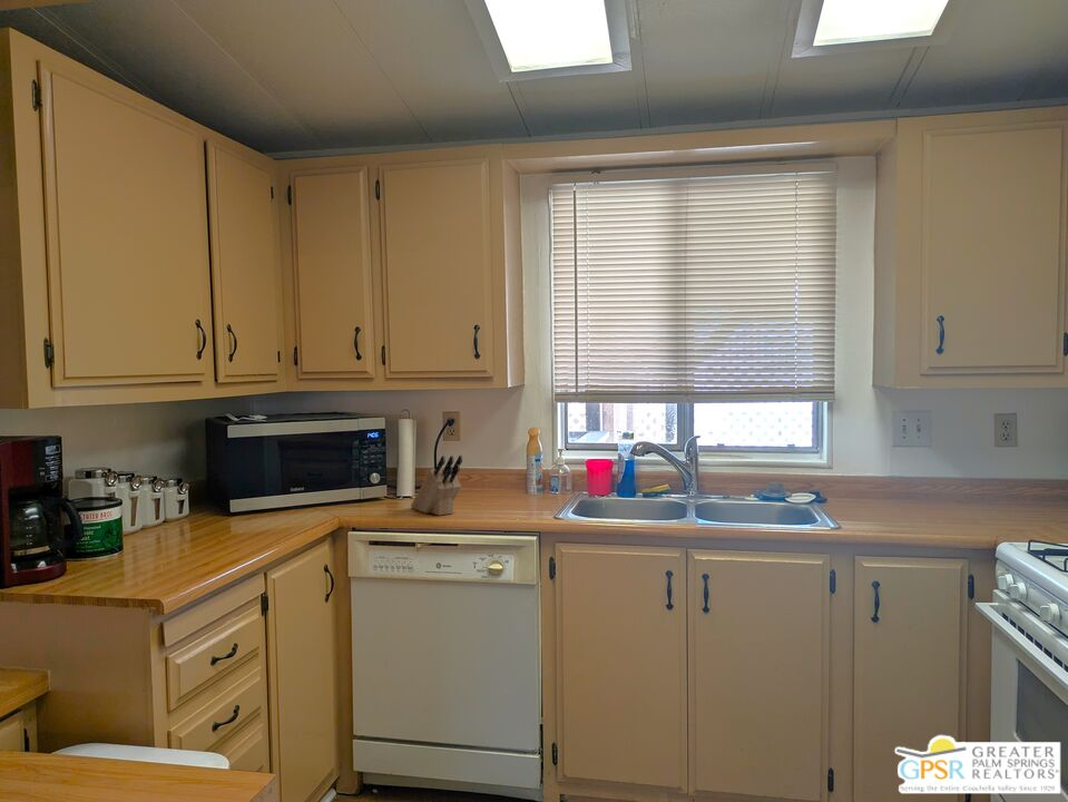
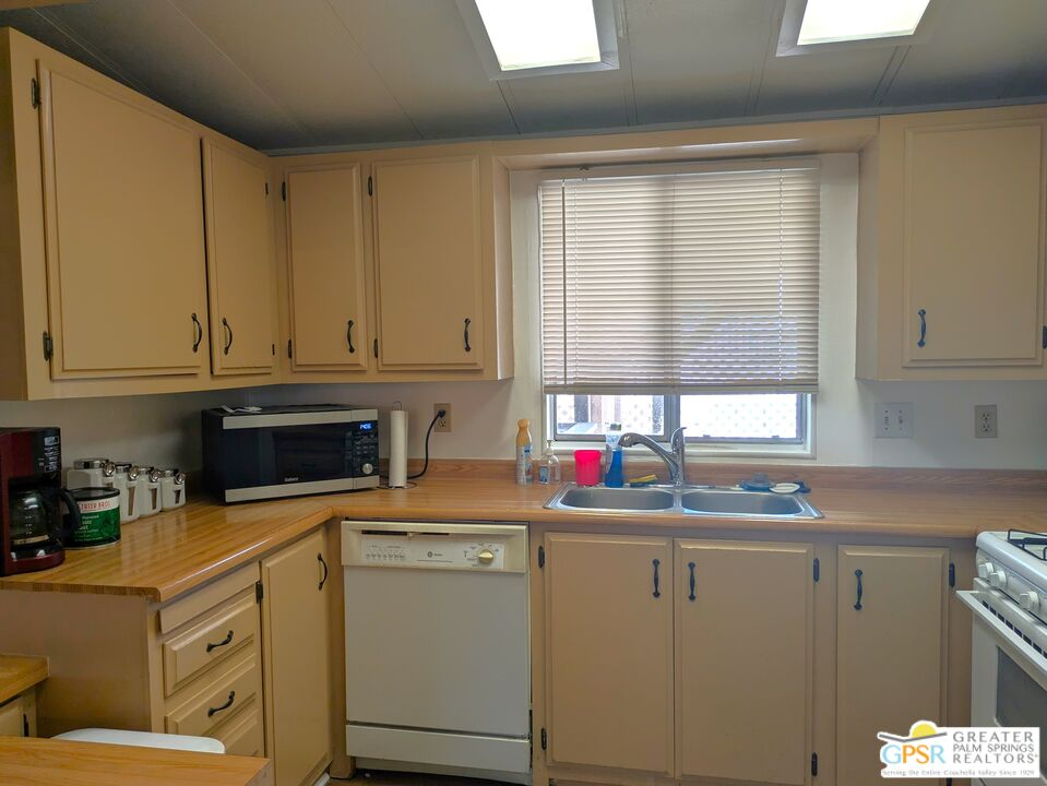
- knife block (437, 482)
